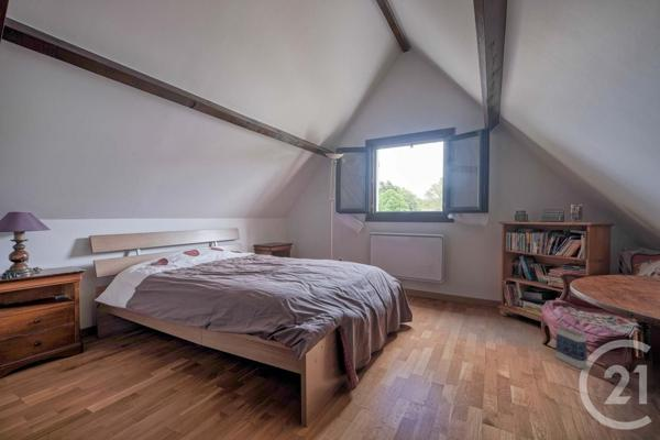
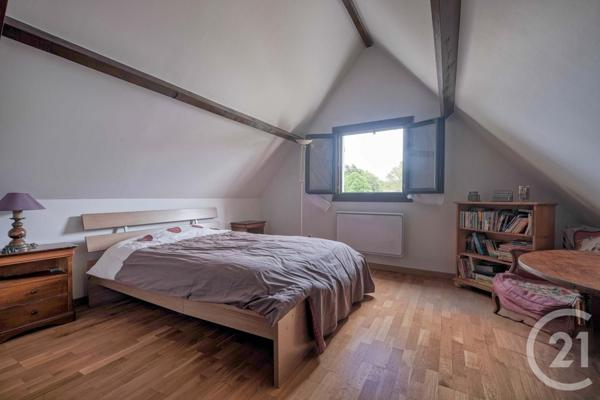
- bag (571, 334)
